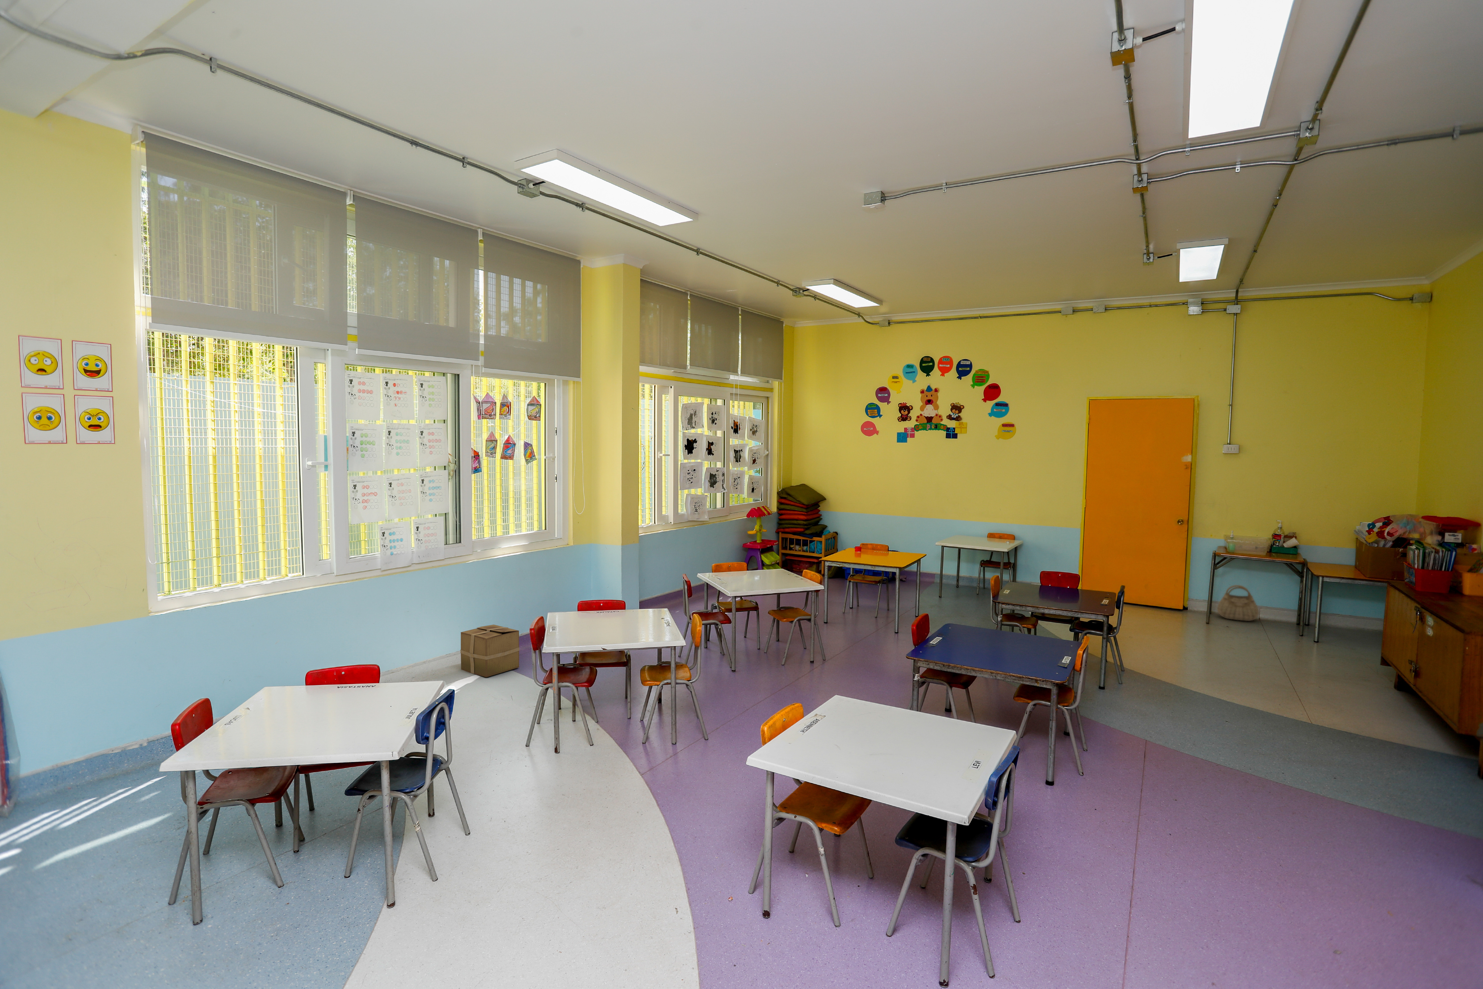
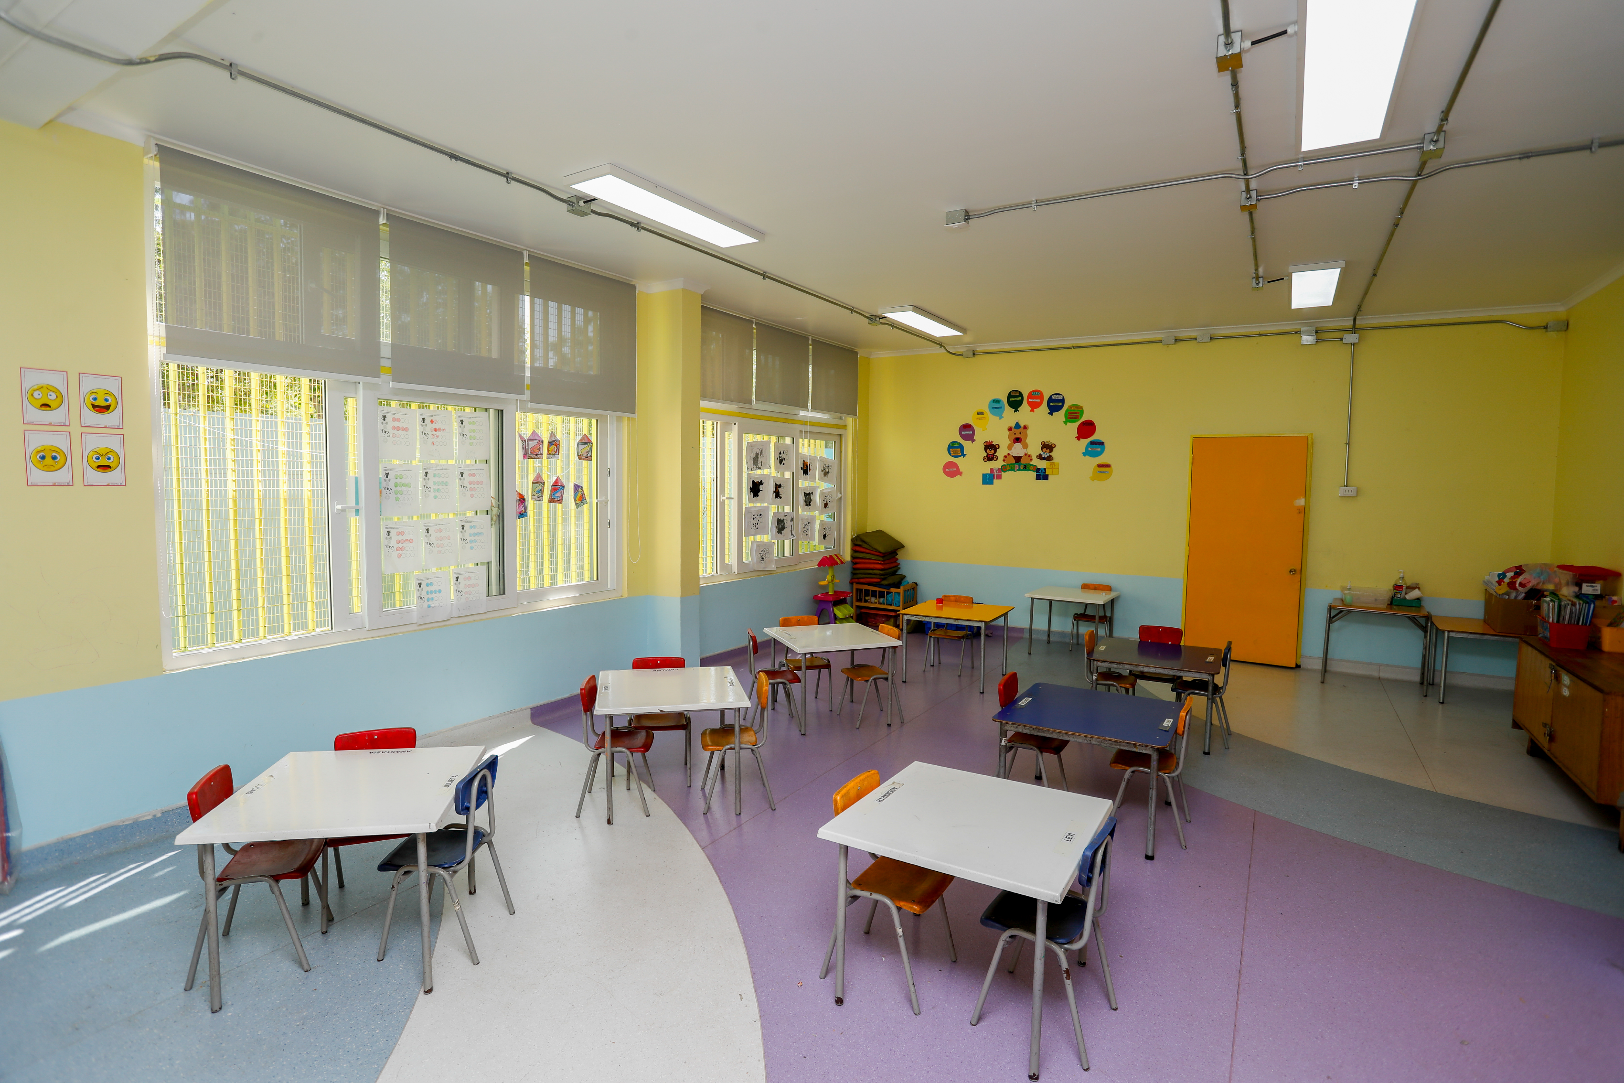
- cardboard box (490, 648)
- basket (1238, 603)
